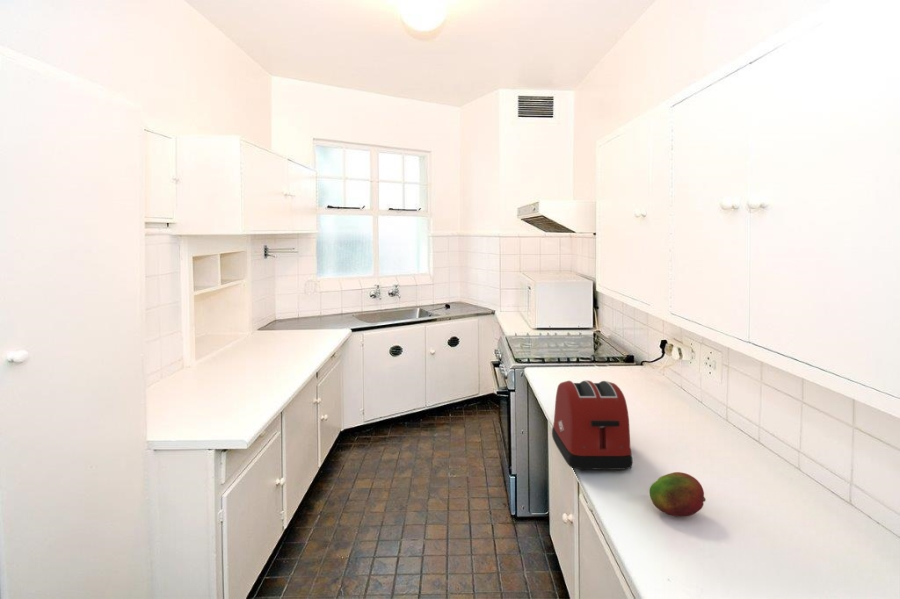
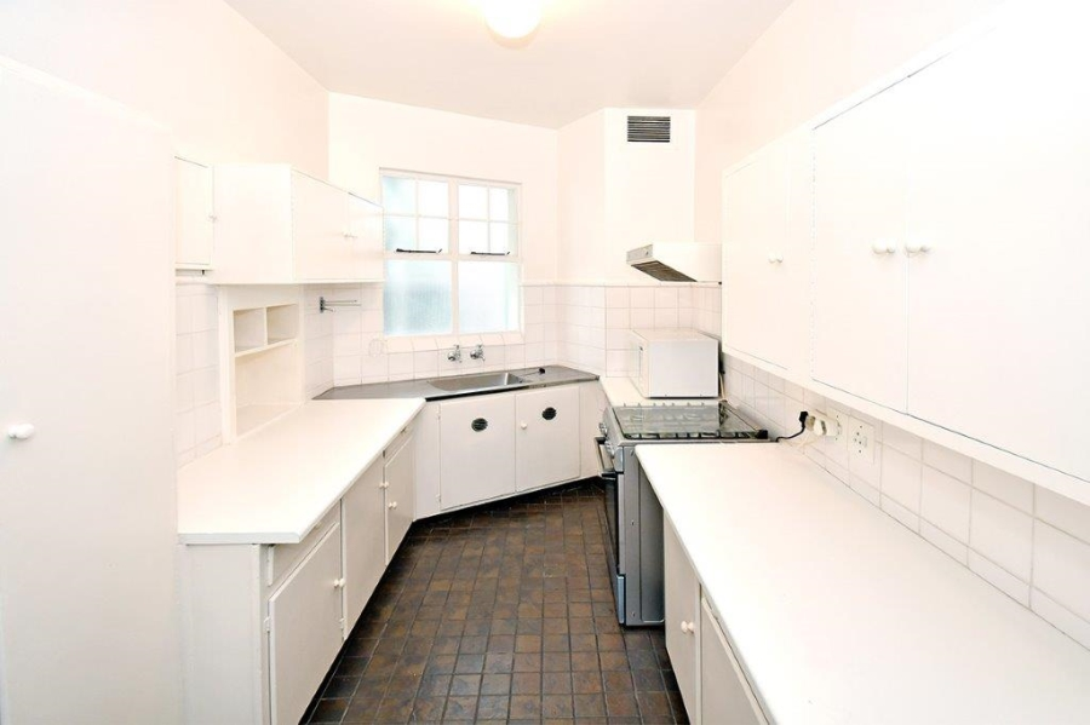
- toaster (590, 417)
- fruit (677, 494)
